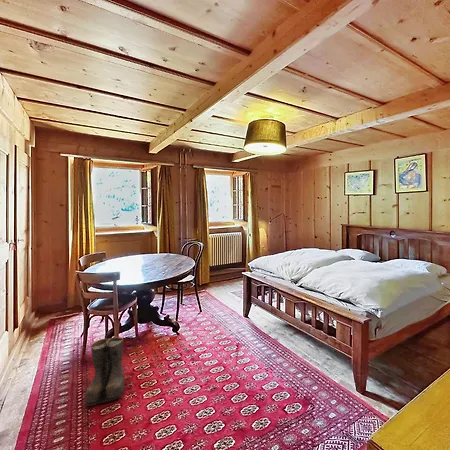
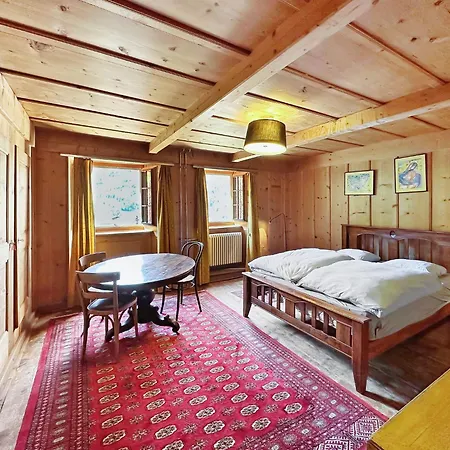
- boots (106, 367)
